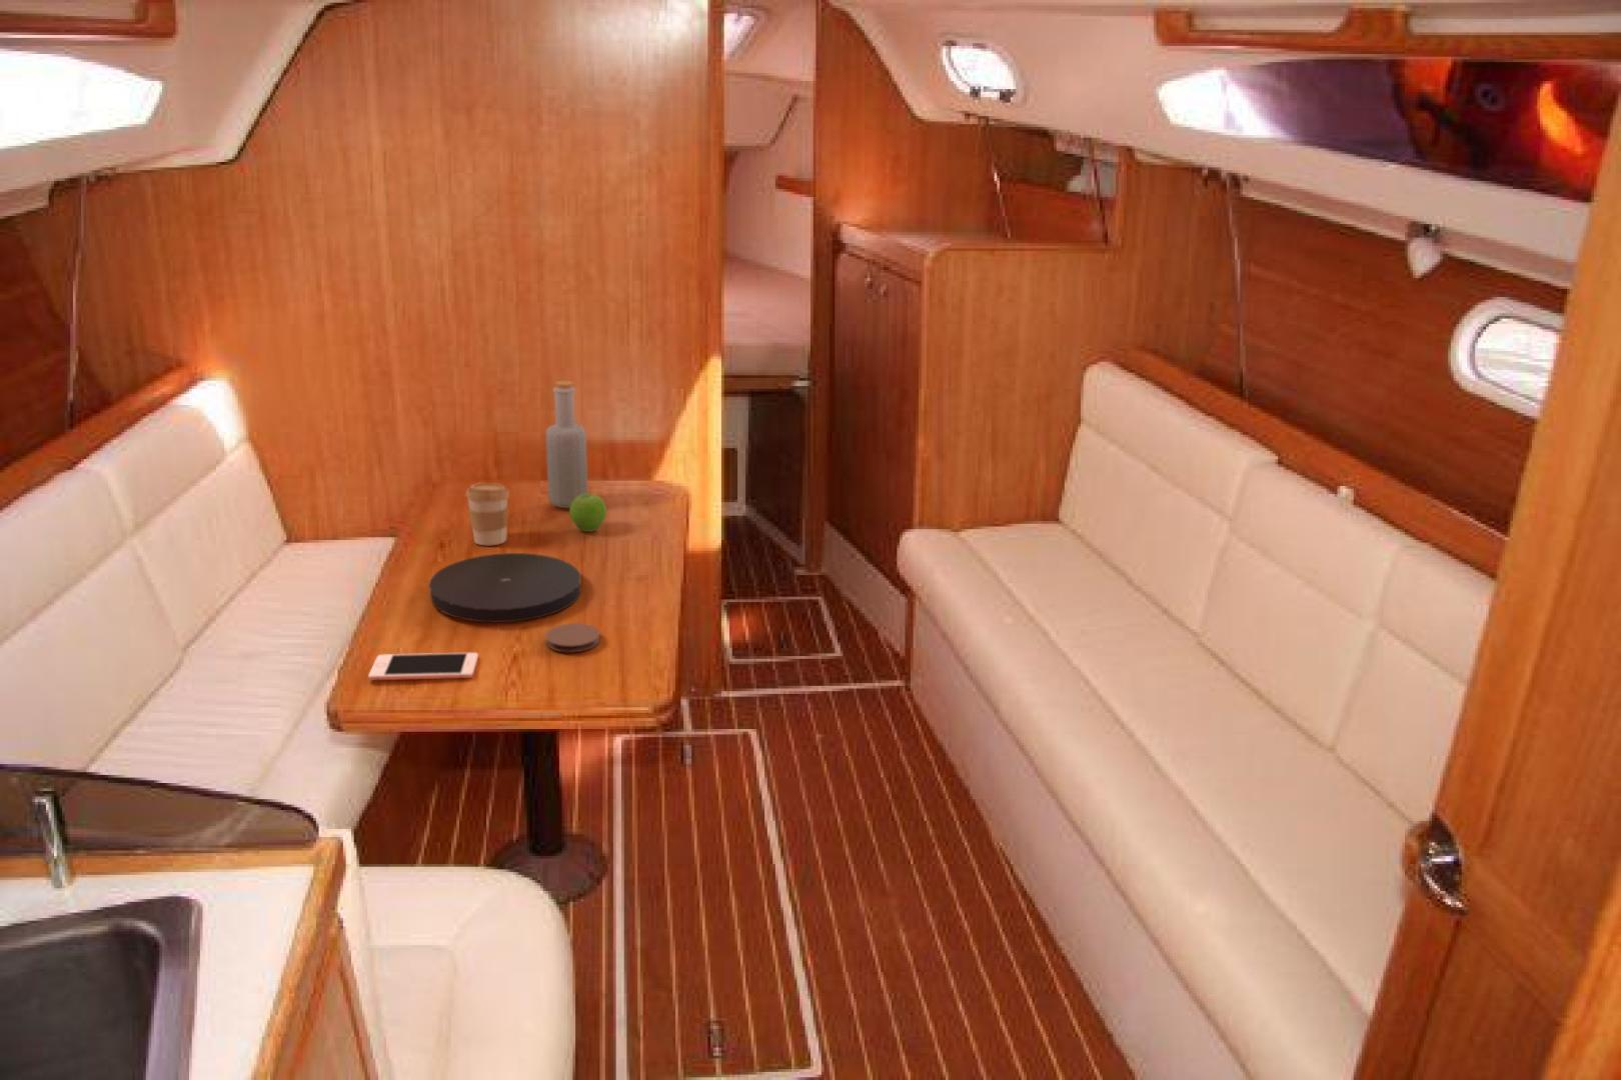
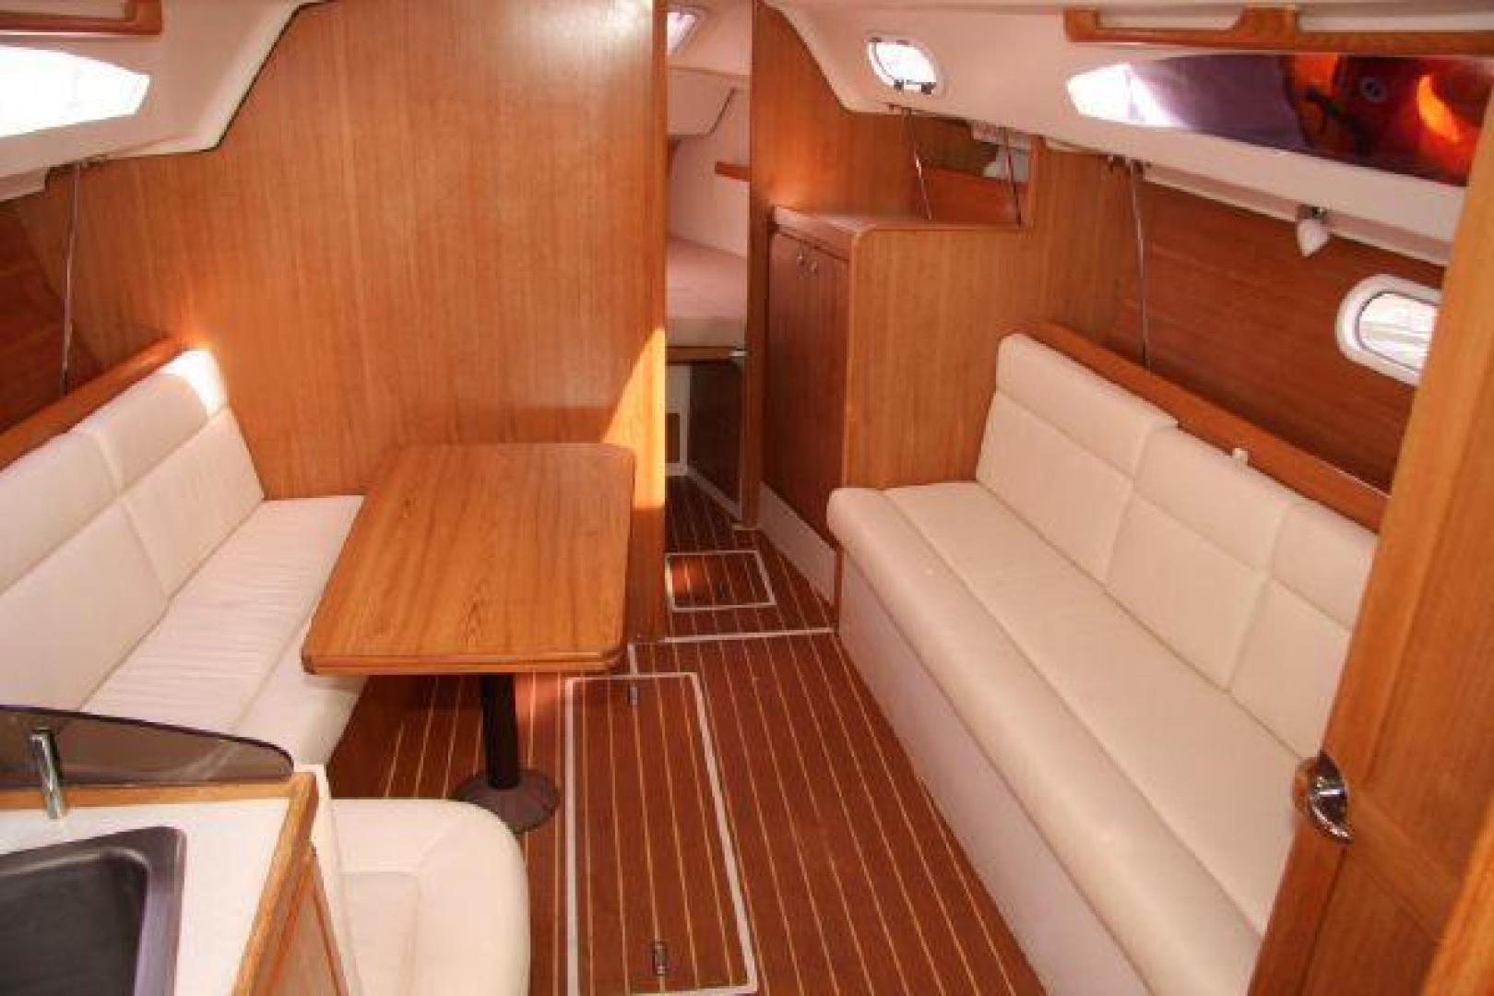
- cell phone (425, 667)
- bottle (567, 445)
- plate (507, 586)
- fruit (587, 513)
- coaster (573, 636)
- coffee cup (488, 512)
